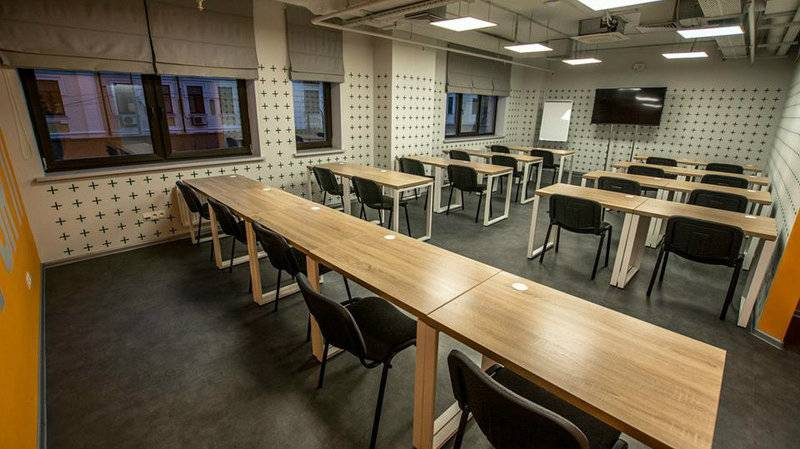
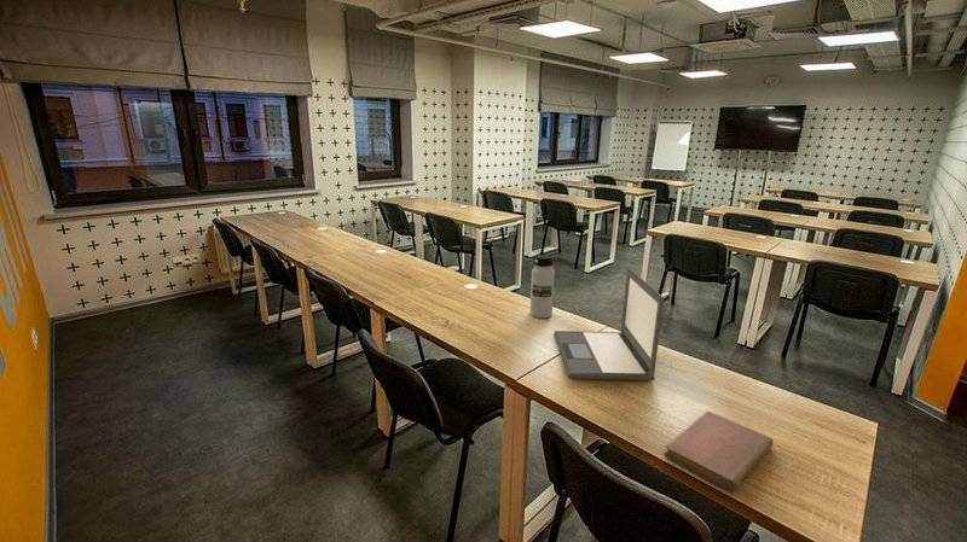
+ laptop (602, 332)
+ water bottle (542, 285)
+ notebook (719, 447)
